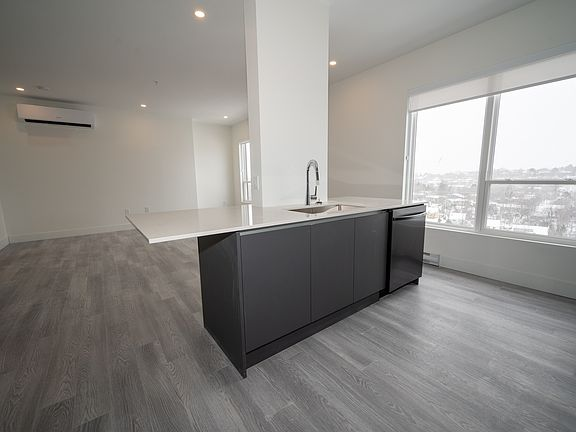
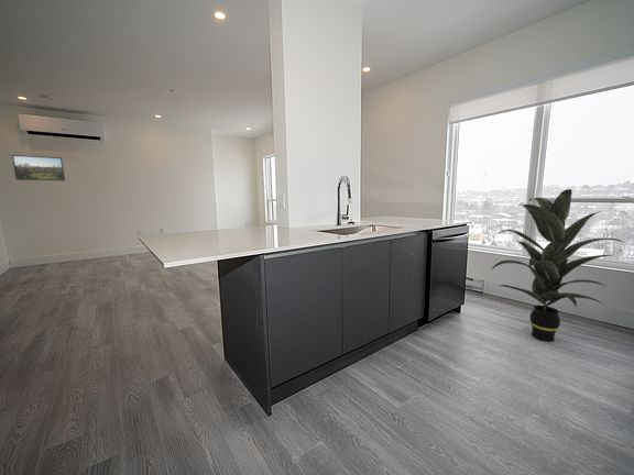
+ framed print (40, 168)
+ indoor plant (548, 267)
